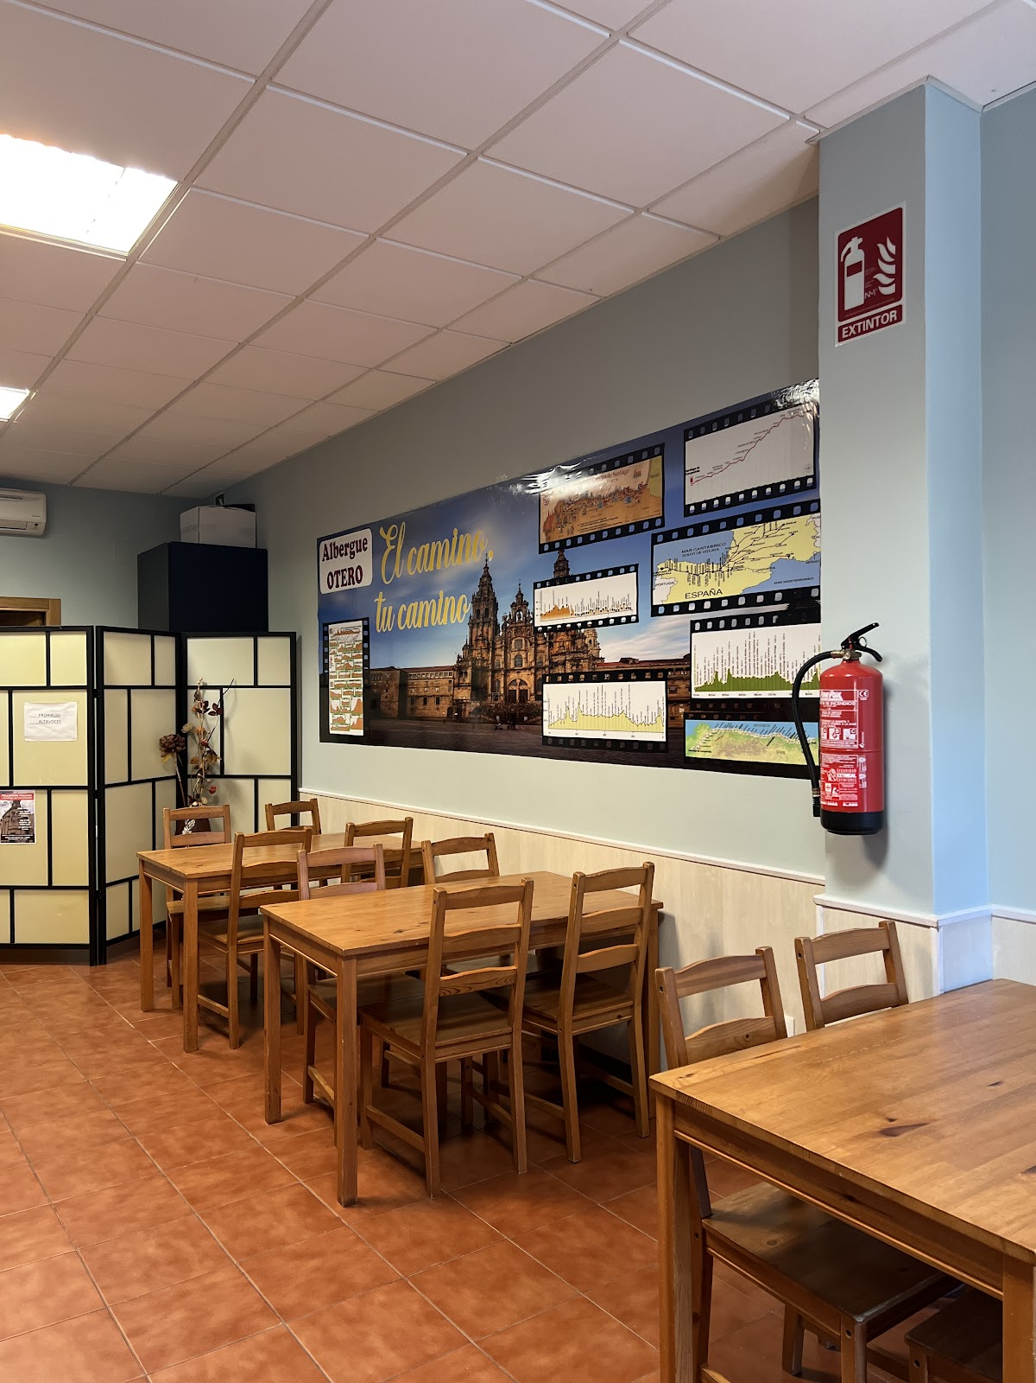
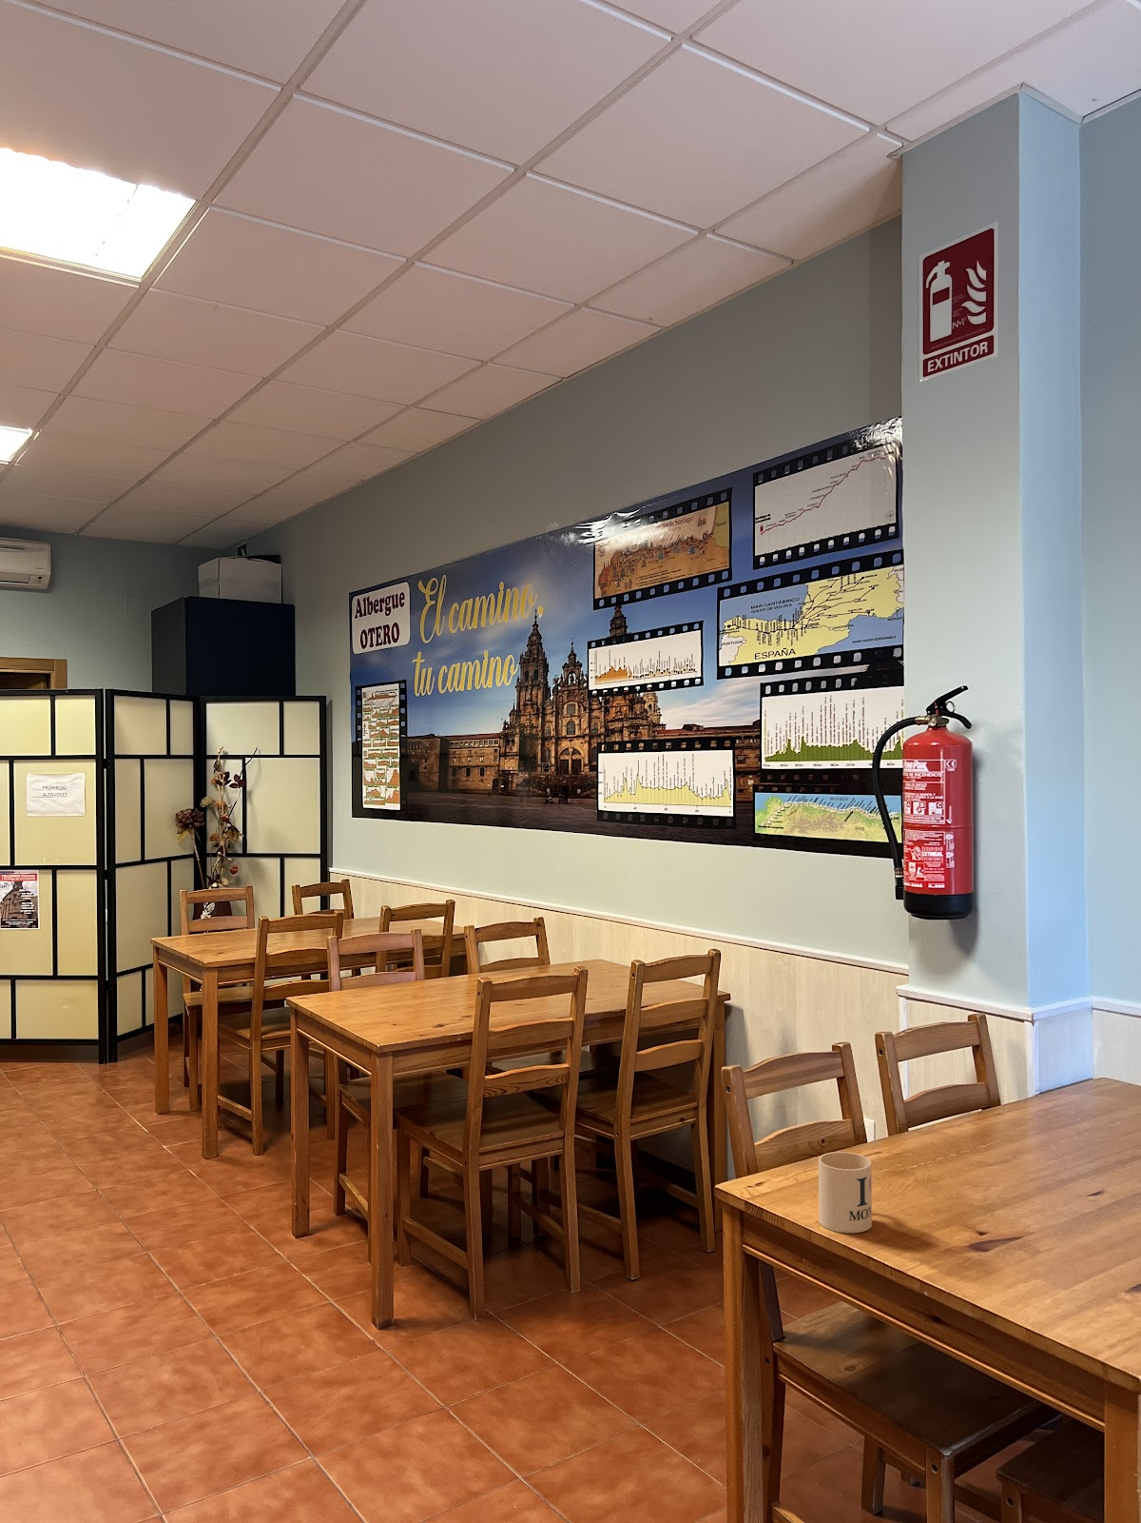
+ mug (846, 1187)
